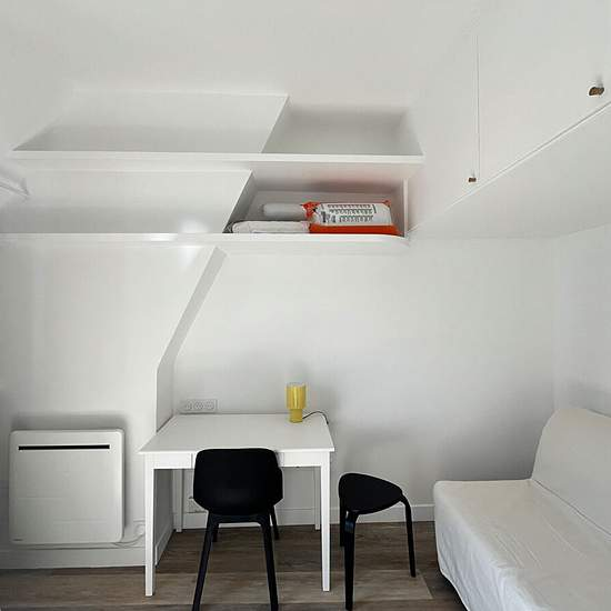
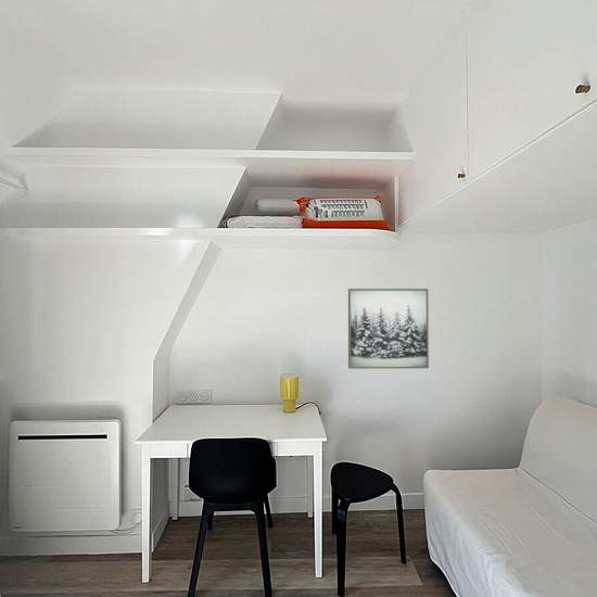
+ wall art (388, 328)
